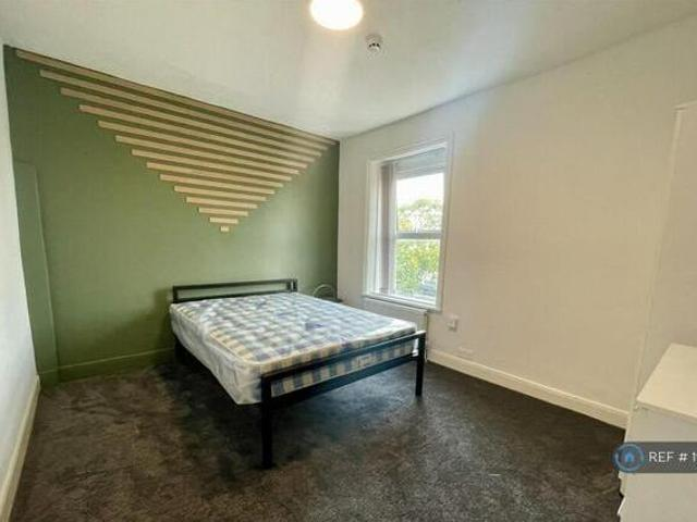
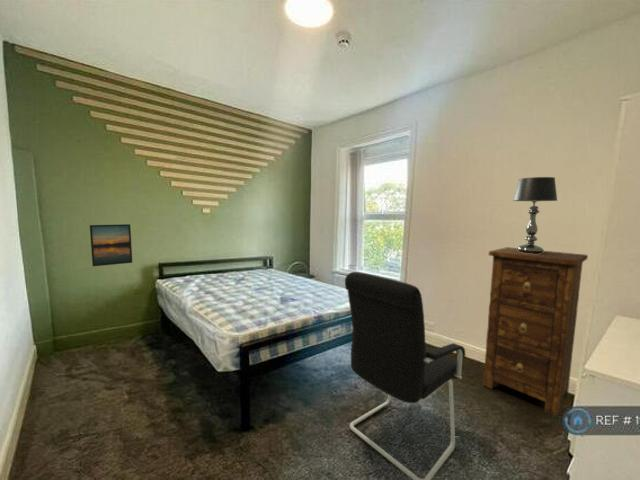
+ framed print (111, 244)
+ cabinet (530, 323)
+ table lamp (533, 215)
+ office chair (402, 358)
